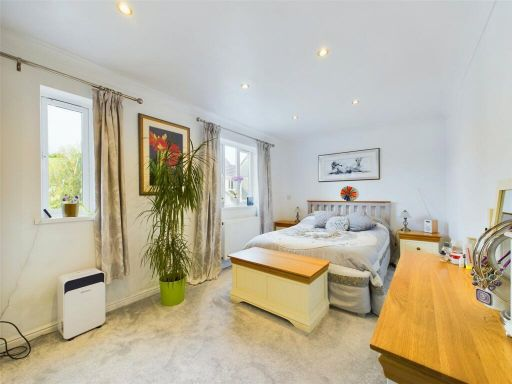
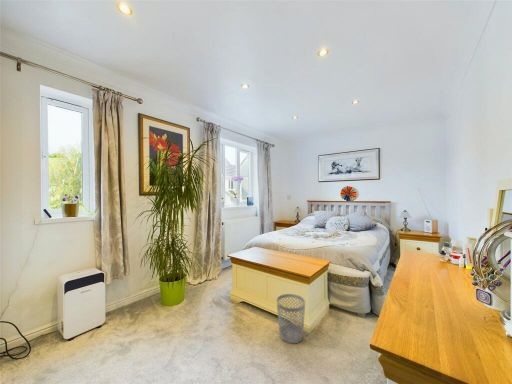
+ wastebasket (290, 318)
